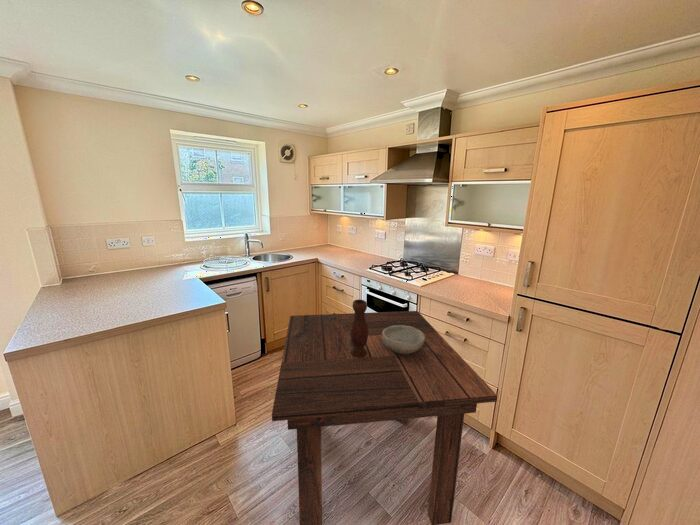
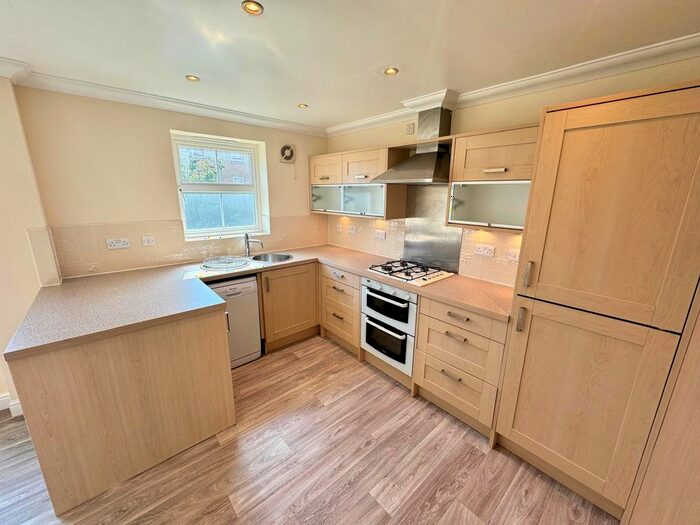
- vase (359, 327)
- dining table (366, 407)
- bowl (402, 341)
